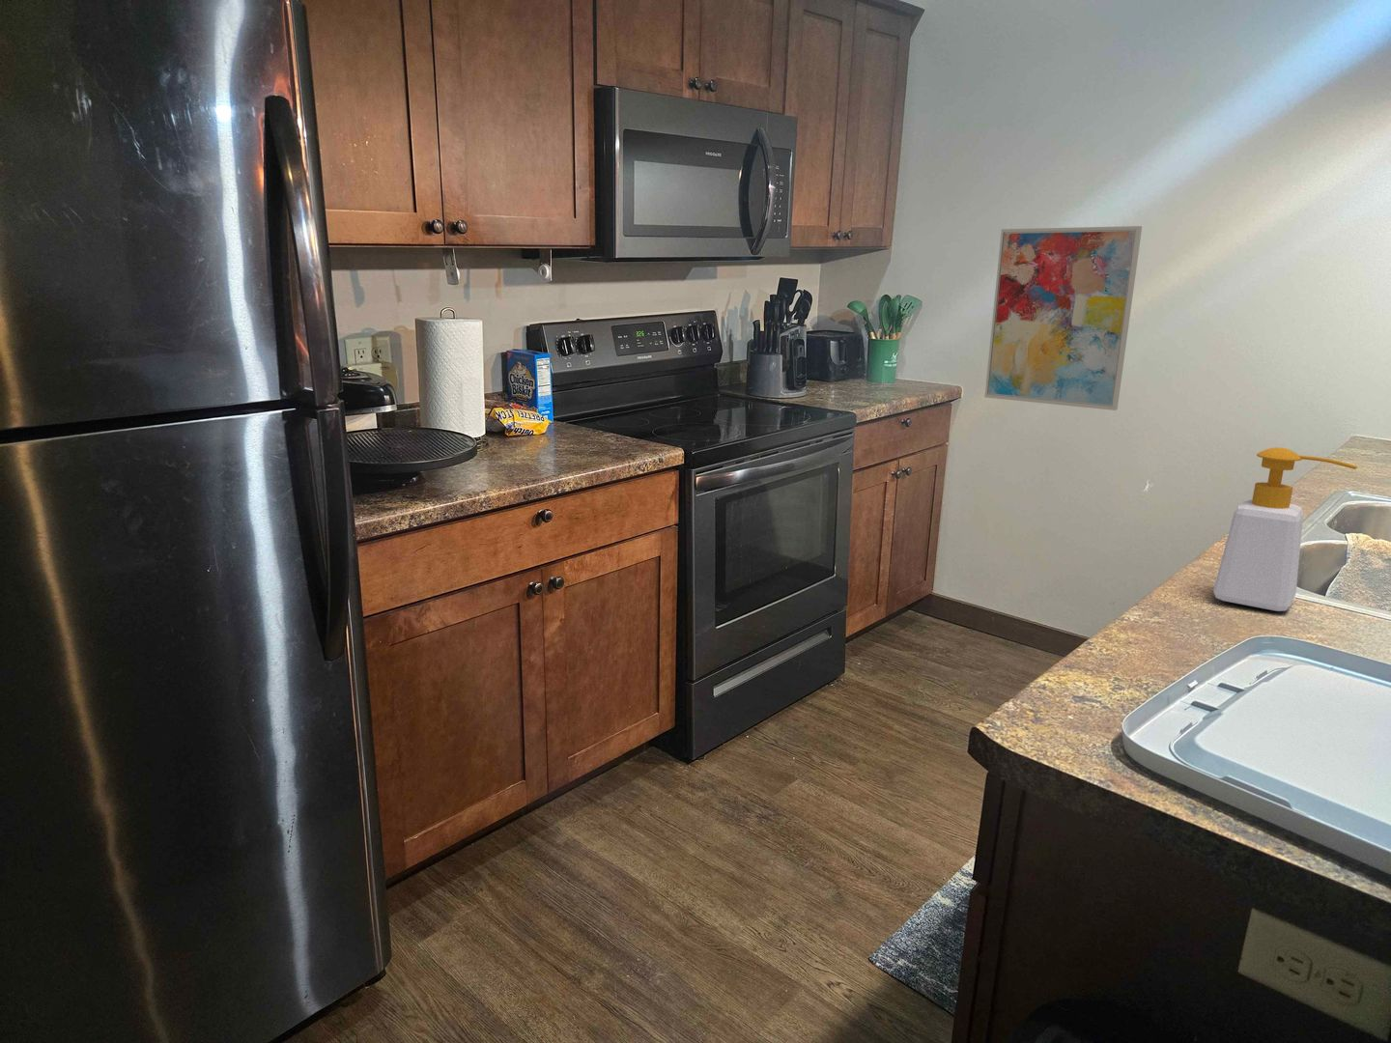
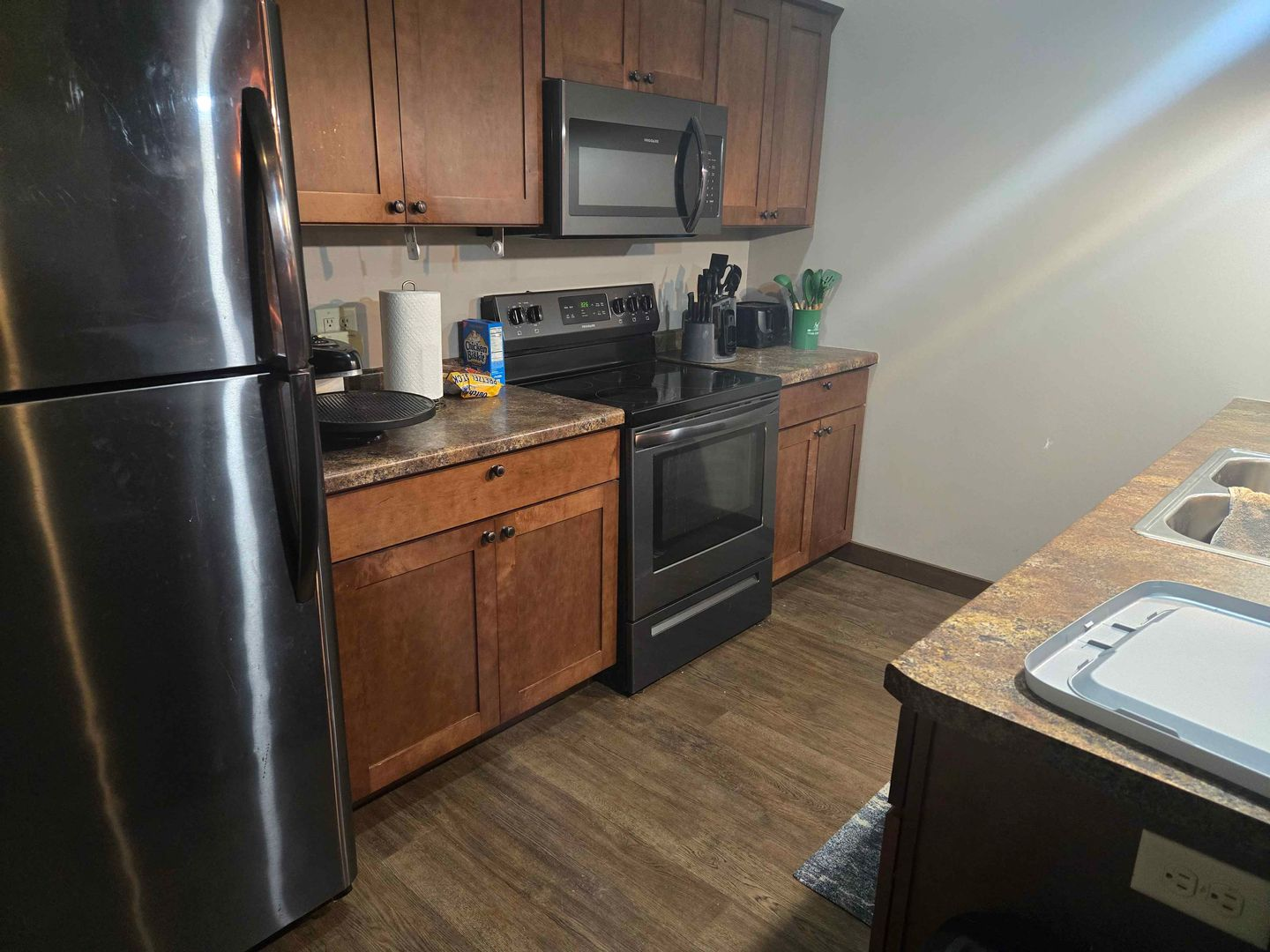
- wall art (1058, 317)
- soap bottle (1284, 527)
